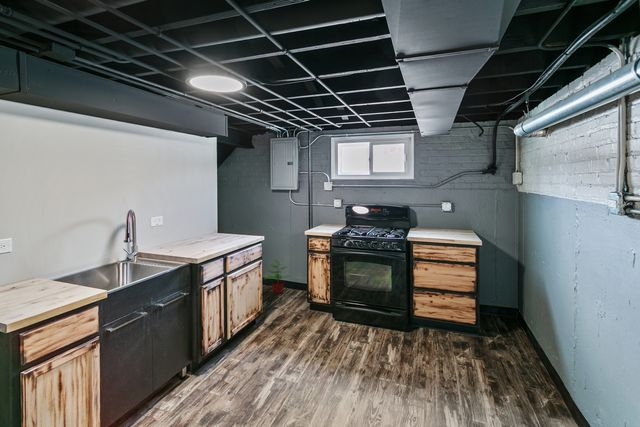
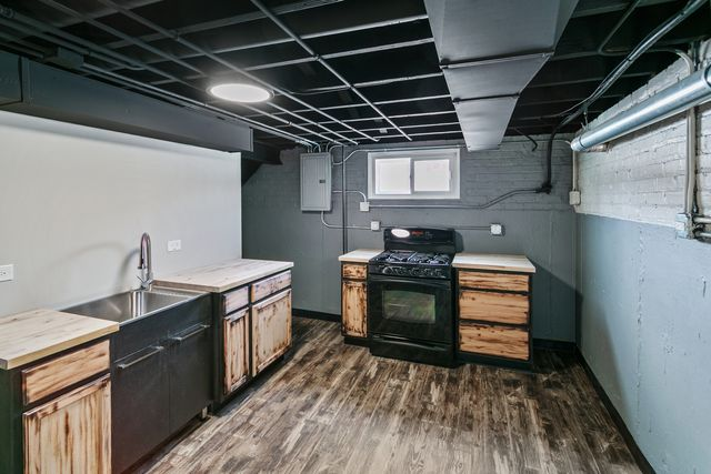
- potted plant (278, 275)
